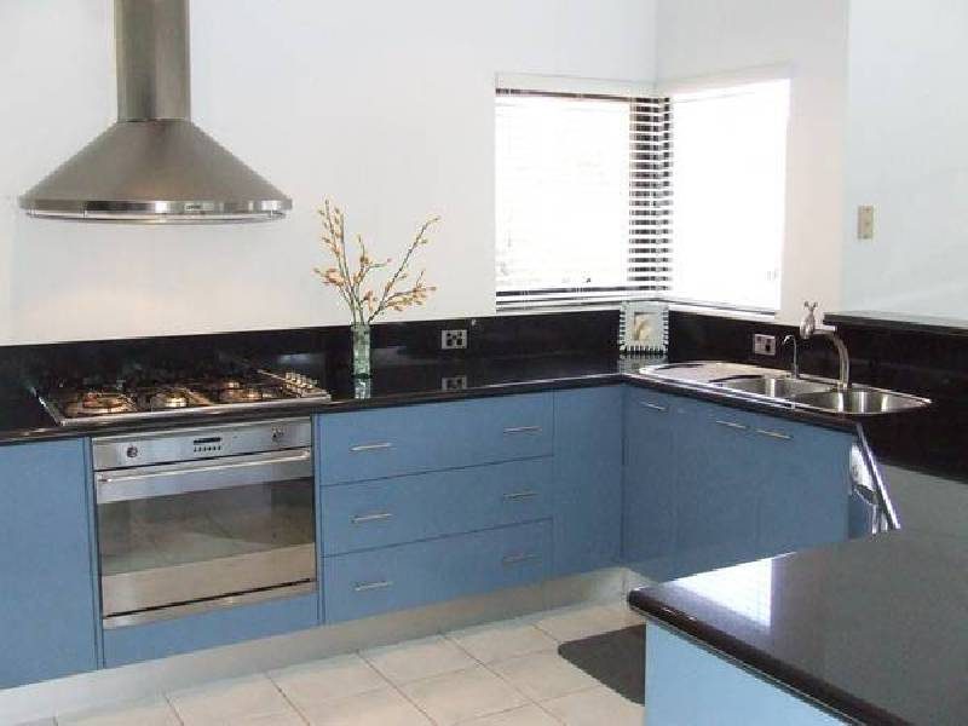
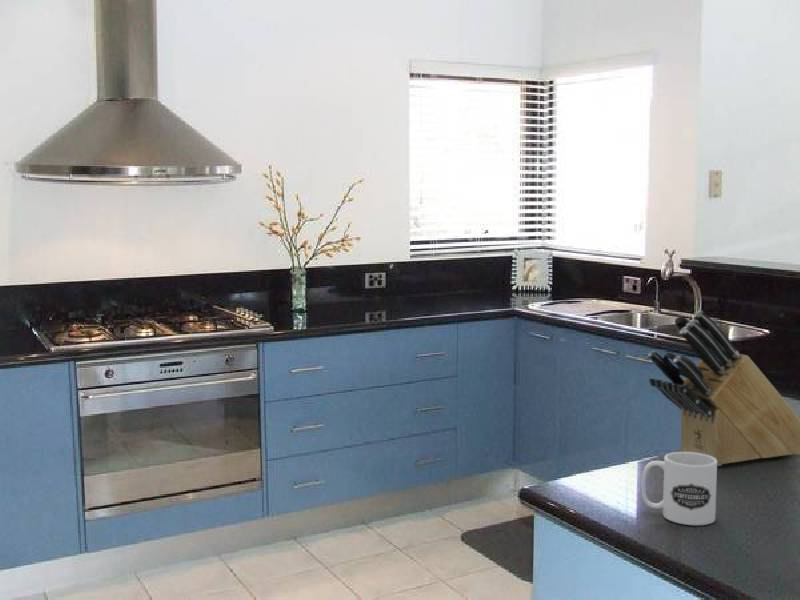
+ knife block (732, 382)
+ mug (678, 486)
